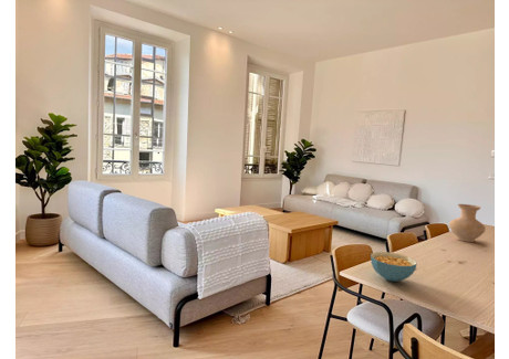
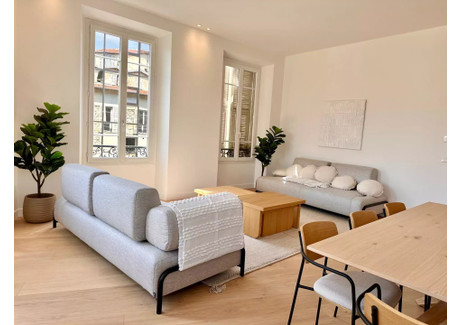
- vase (467, 222)
- cereal bowl (392, 268)
